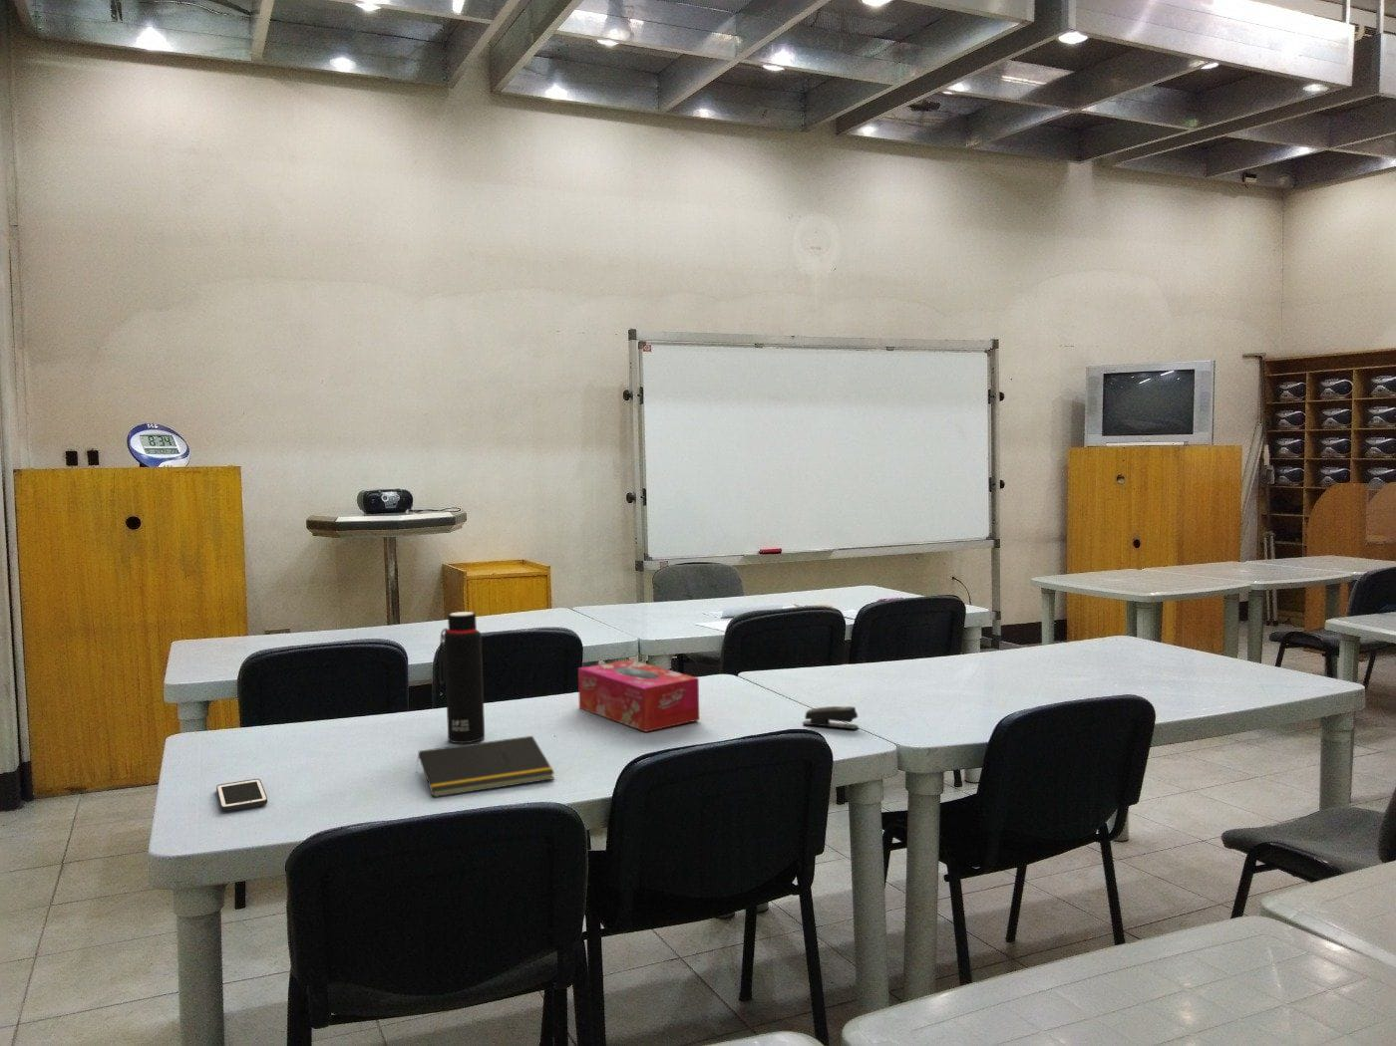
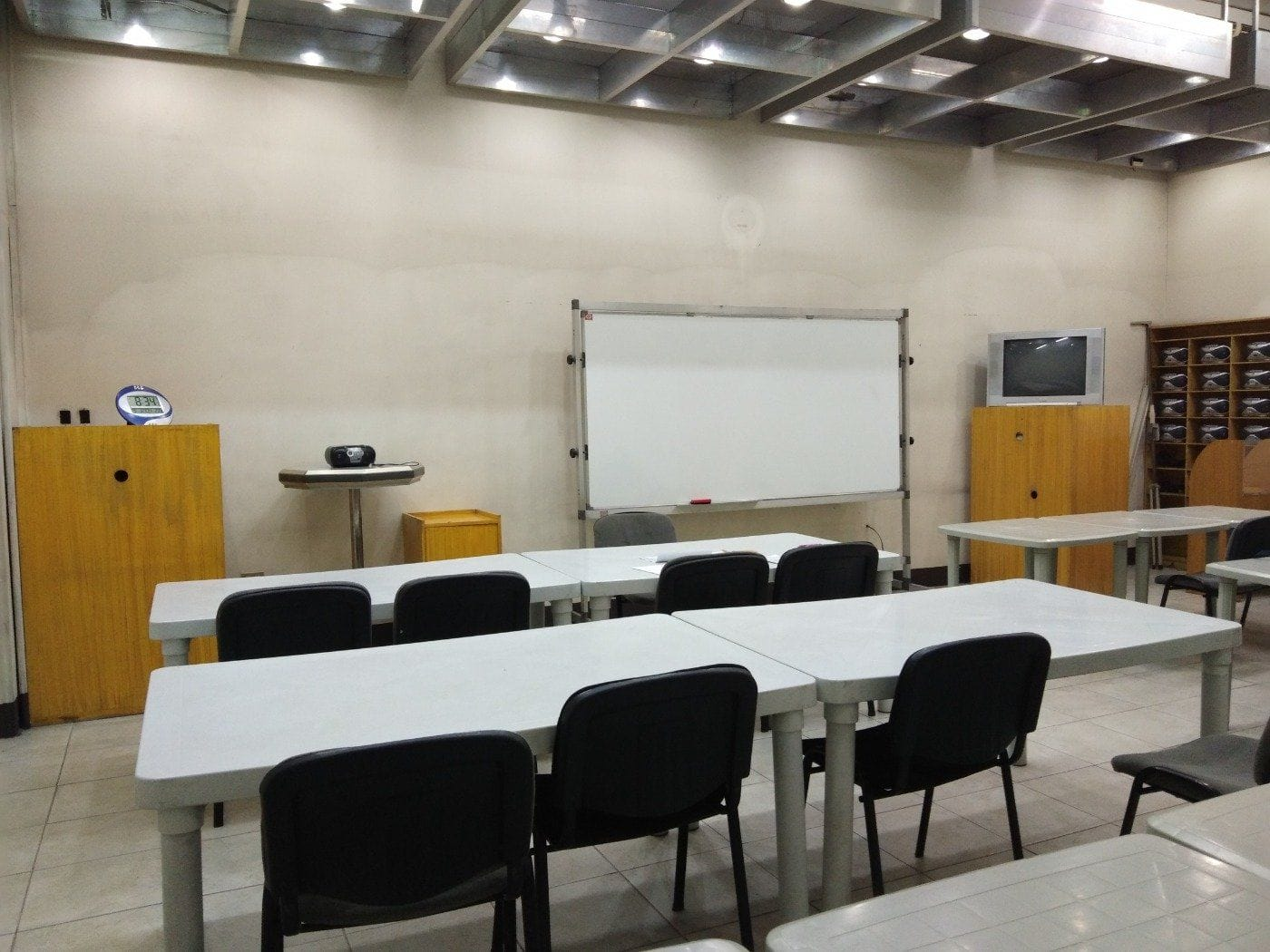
- water bottle (461, 676)
- notepad (486, 764)
- cell phone (242, 794)
- stapler (830, 715)
- tissue box (636, 693)
